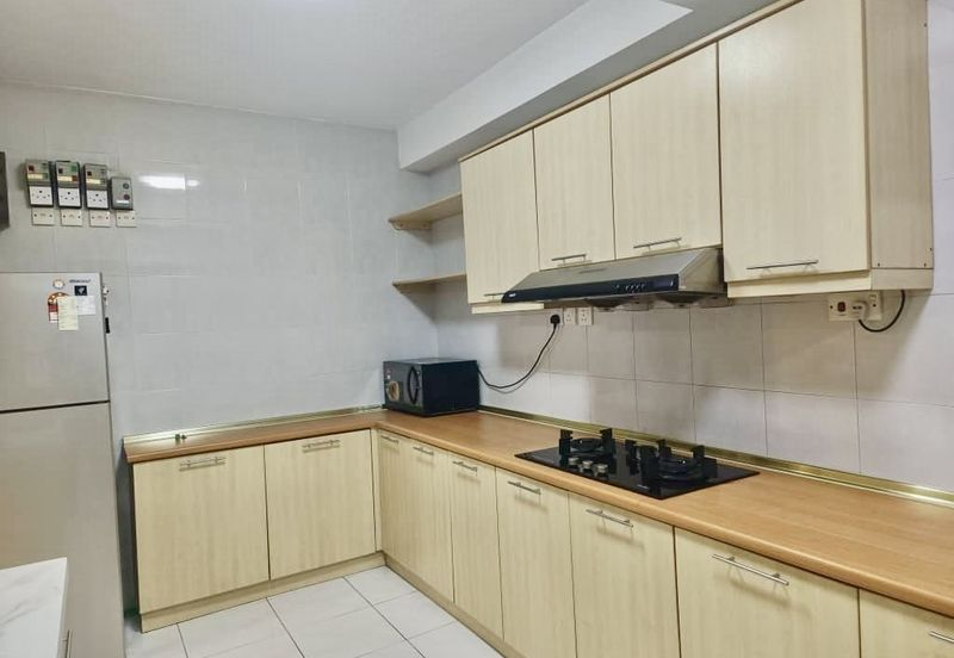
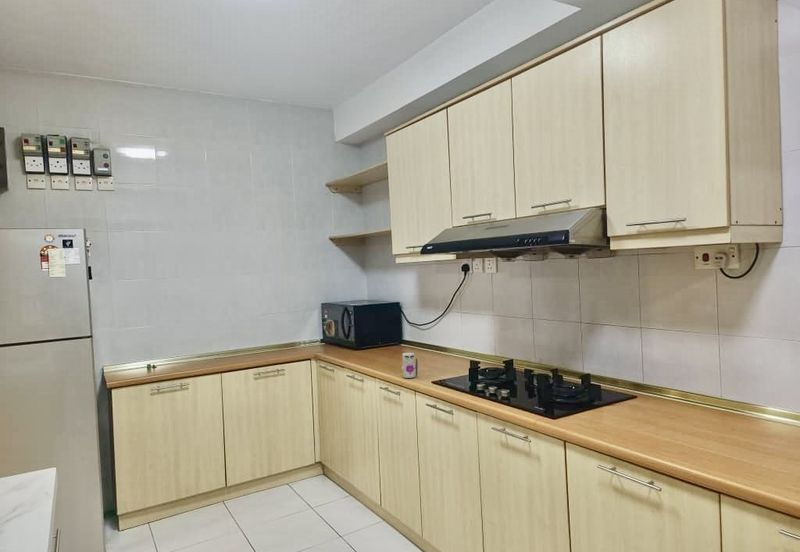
+ toy (408, 364)
